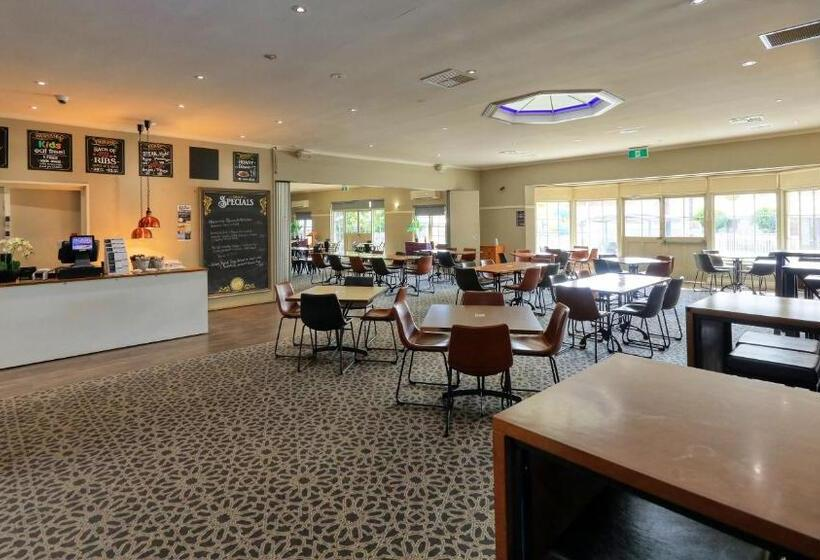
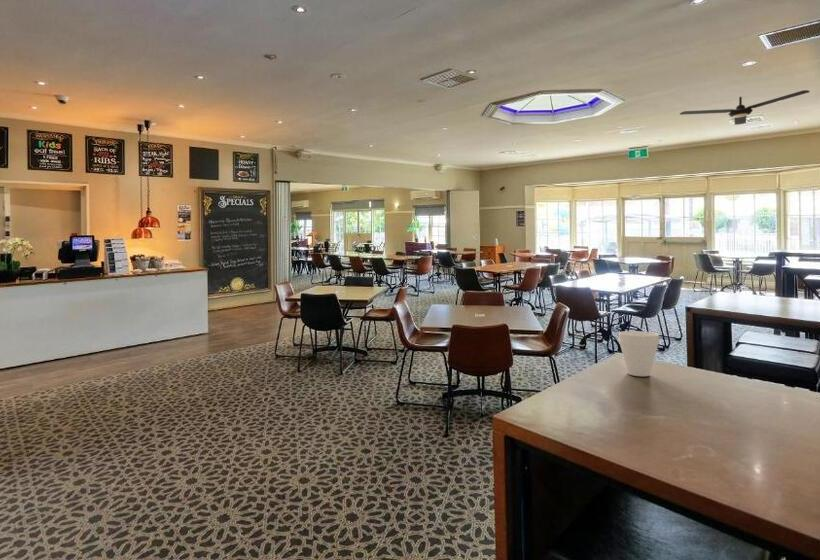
+ ceiling fan (740, 109)
+ cup (638, 353)
